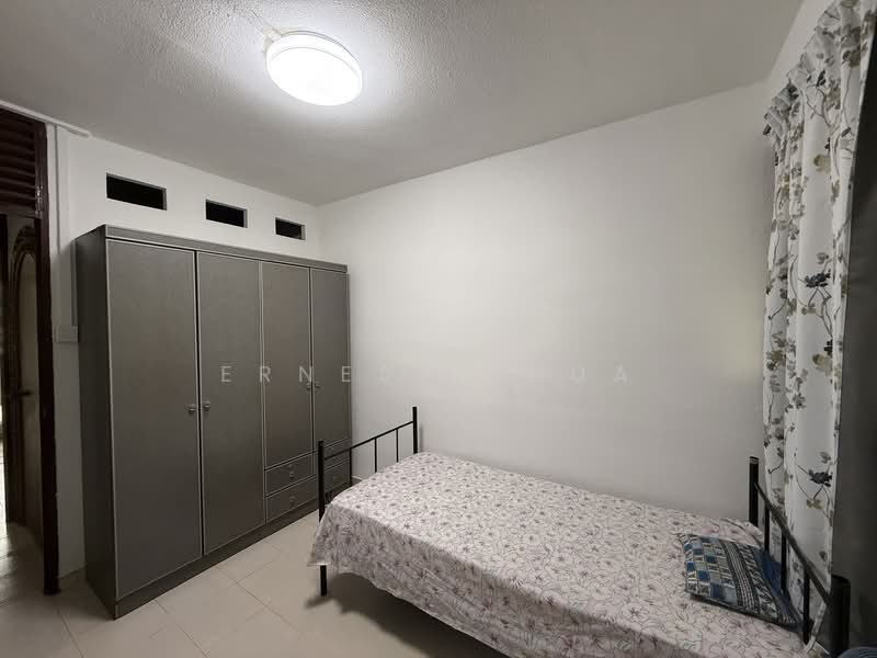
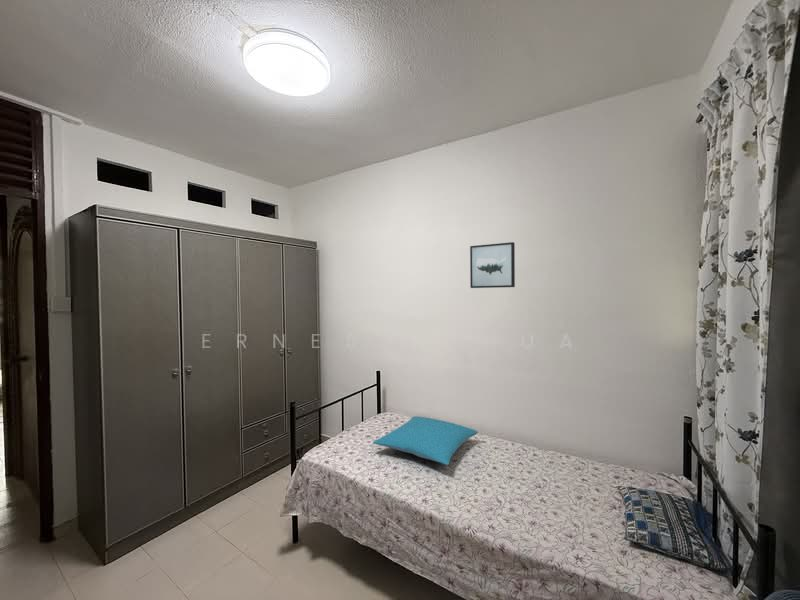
+ pillow (427, 437)
+ wall art (491, 266)
